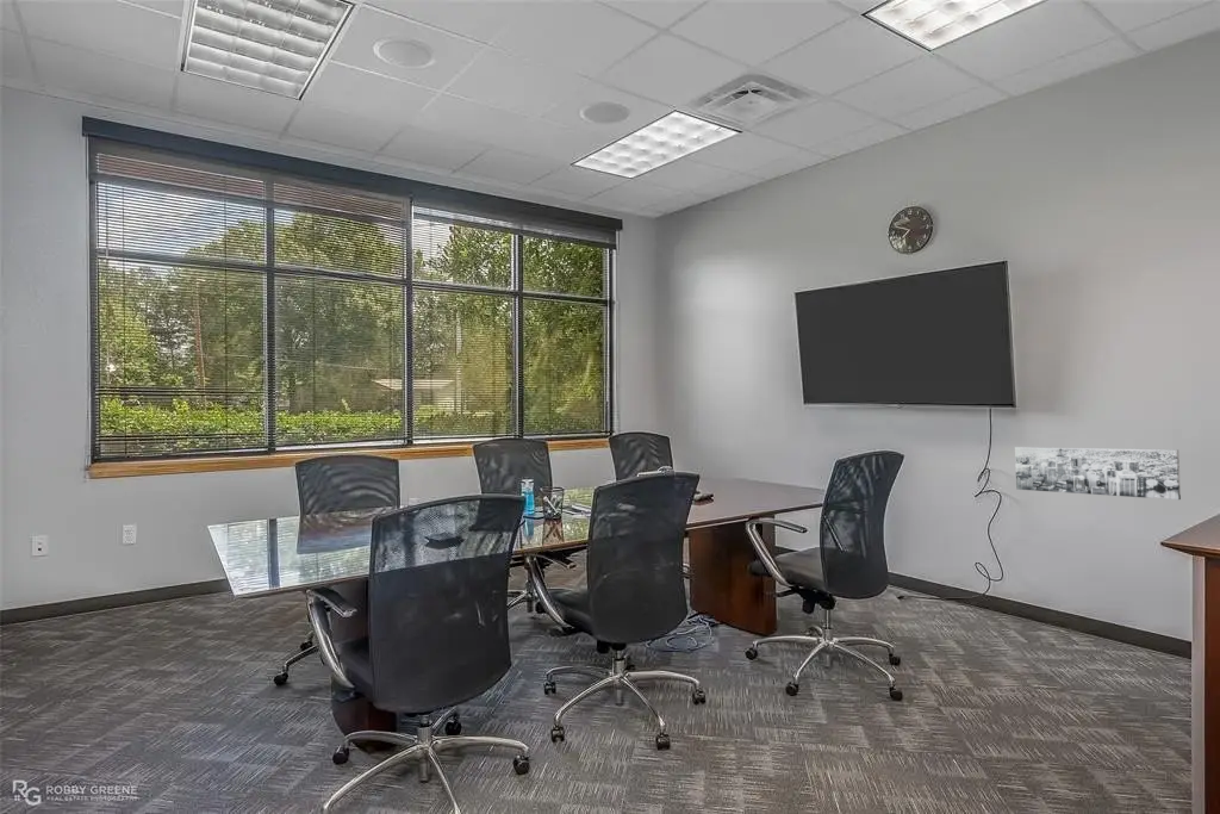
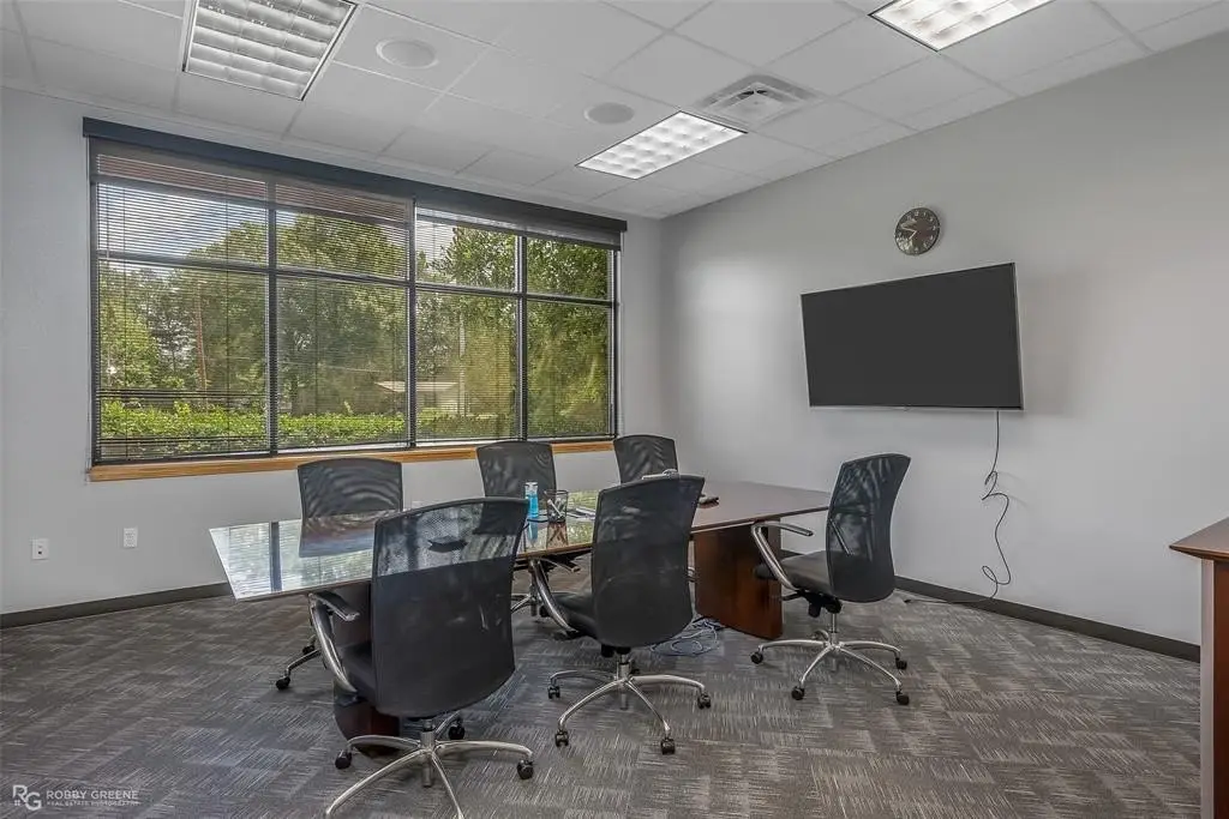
- wall art (1090, 471)
